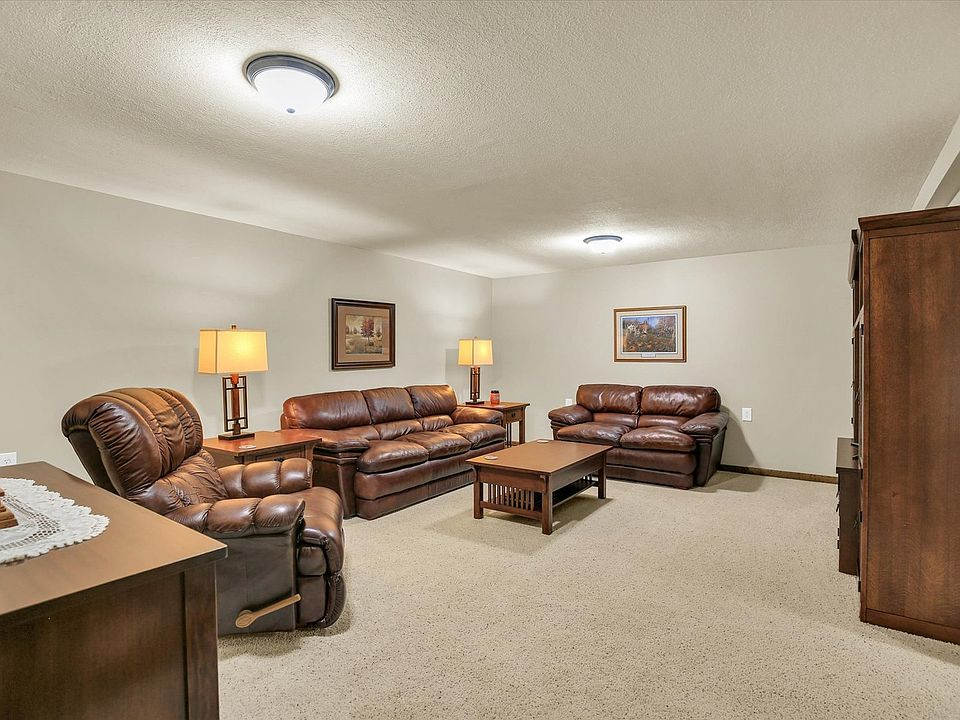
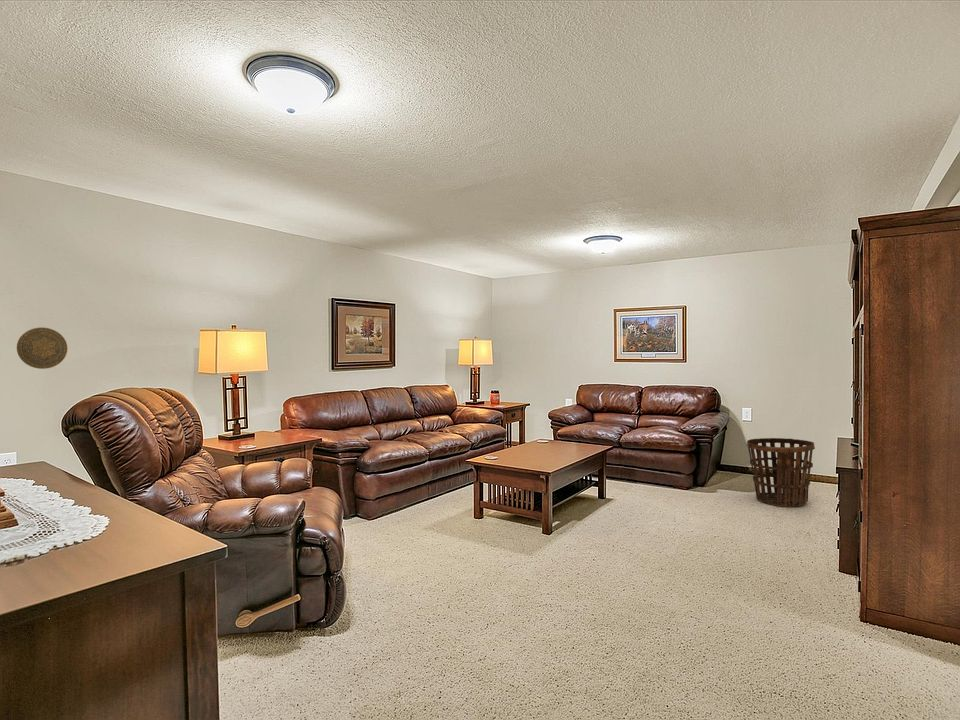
+ basket (780, 471)
+ decorative plate (43, 348)
